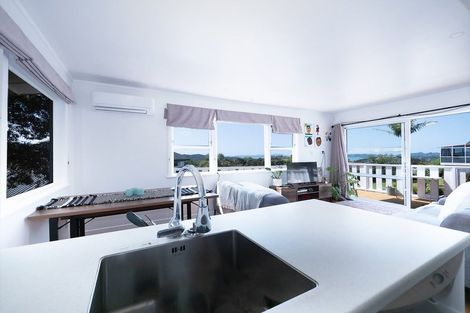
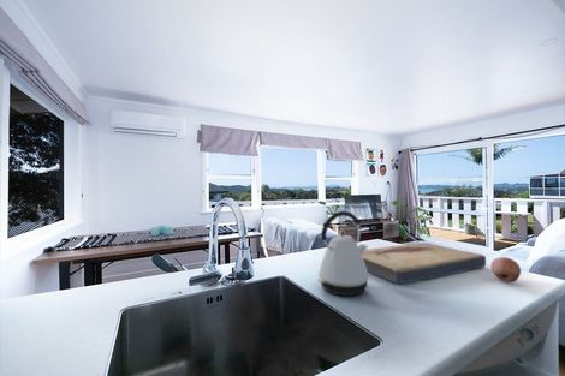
+ kettle (344, 249)
+ fruit (505, 269)
+ fish fossil (414, 258)
